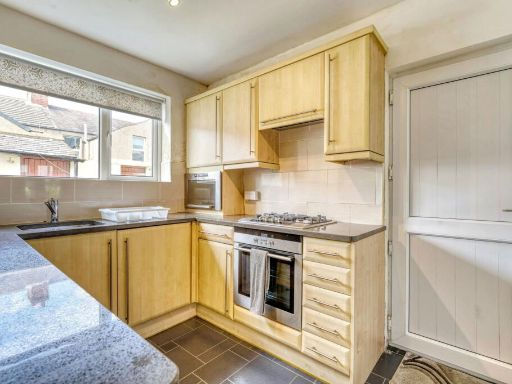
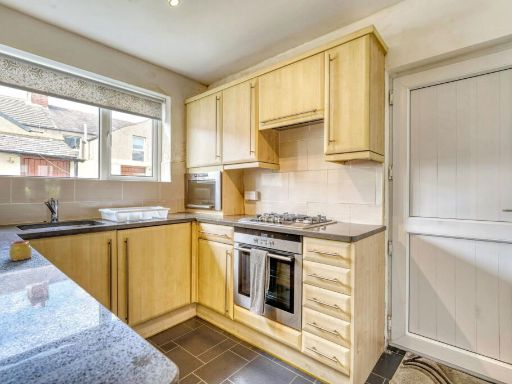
+ mug (18, 249)
